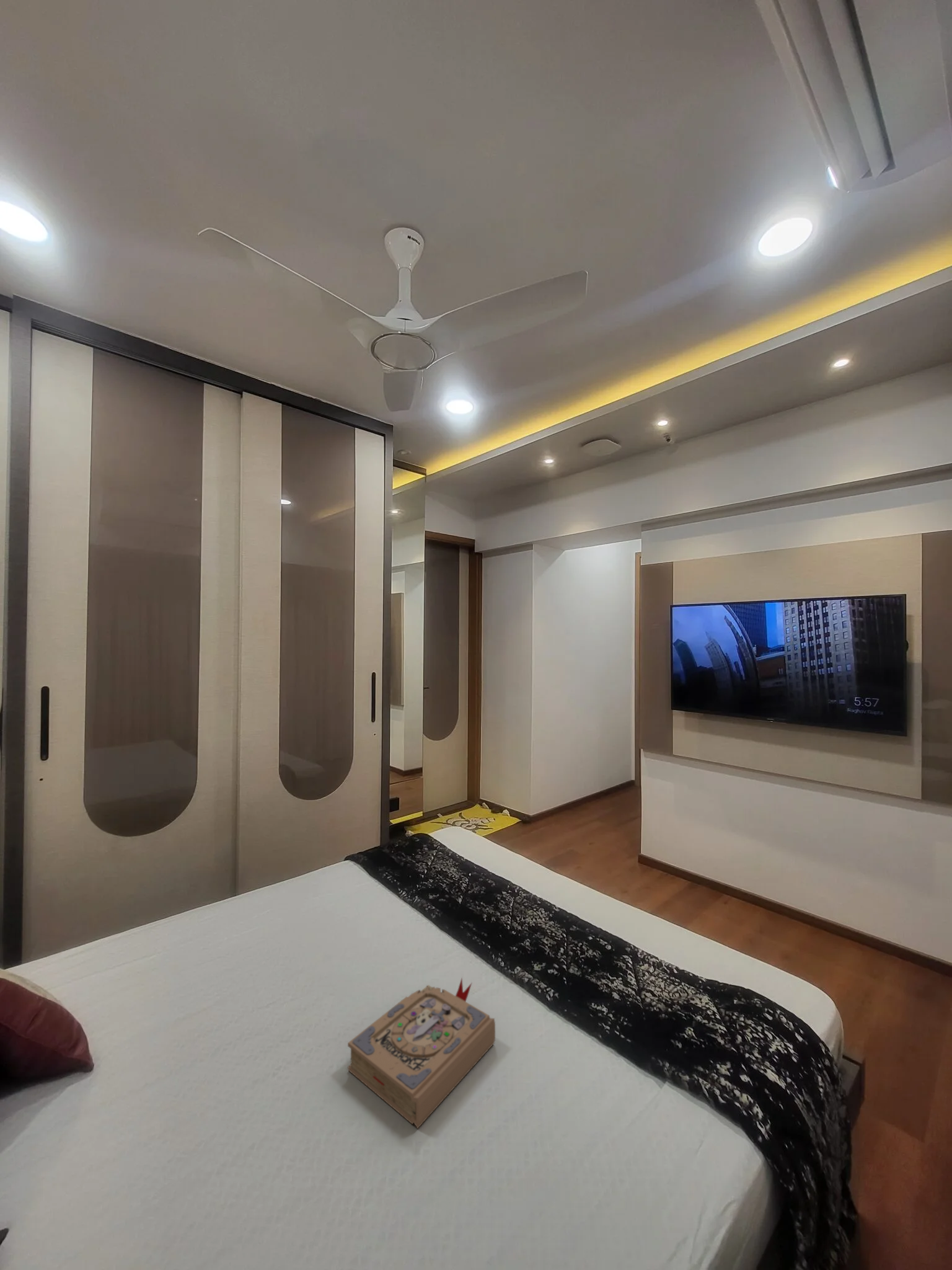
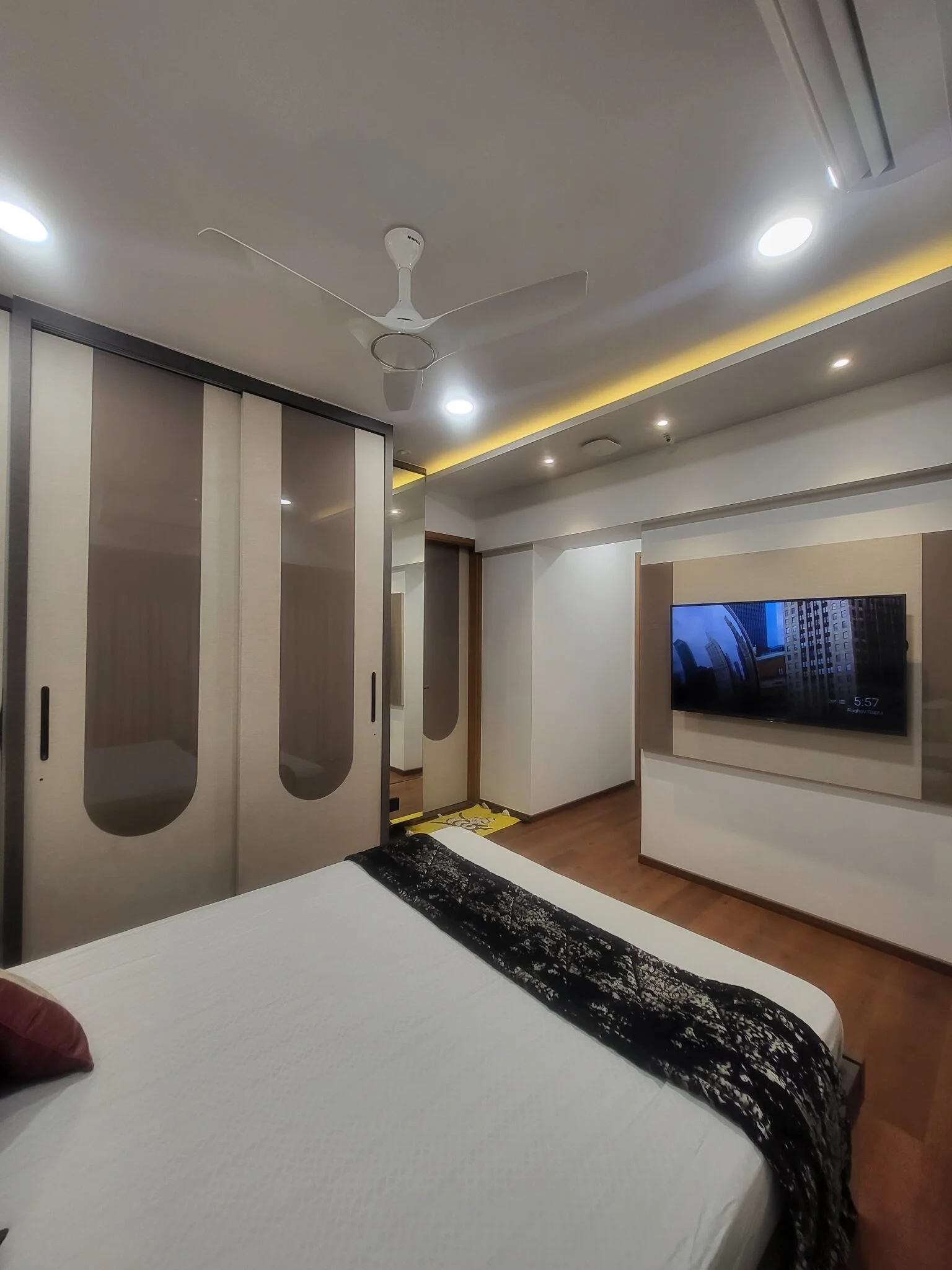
- book (430, 1033)
